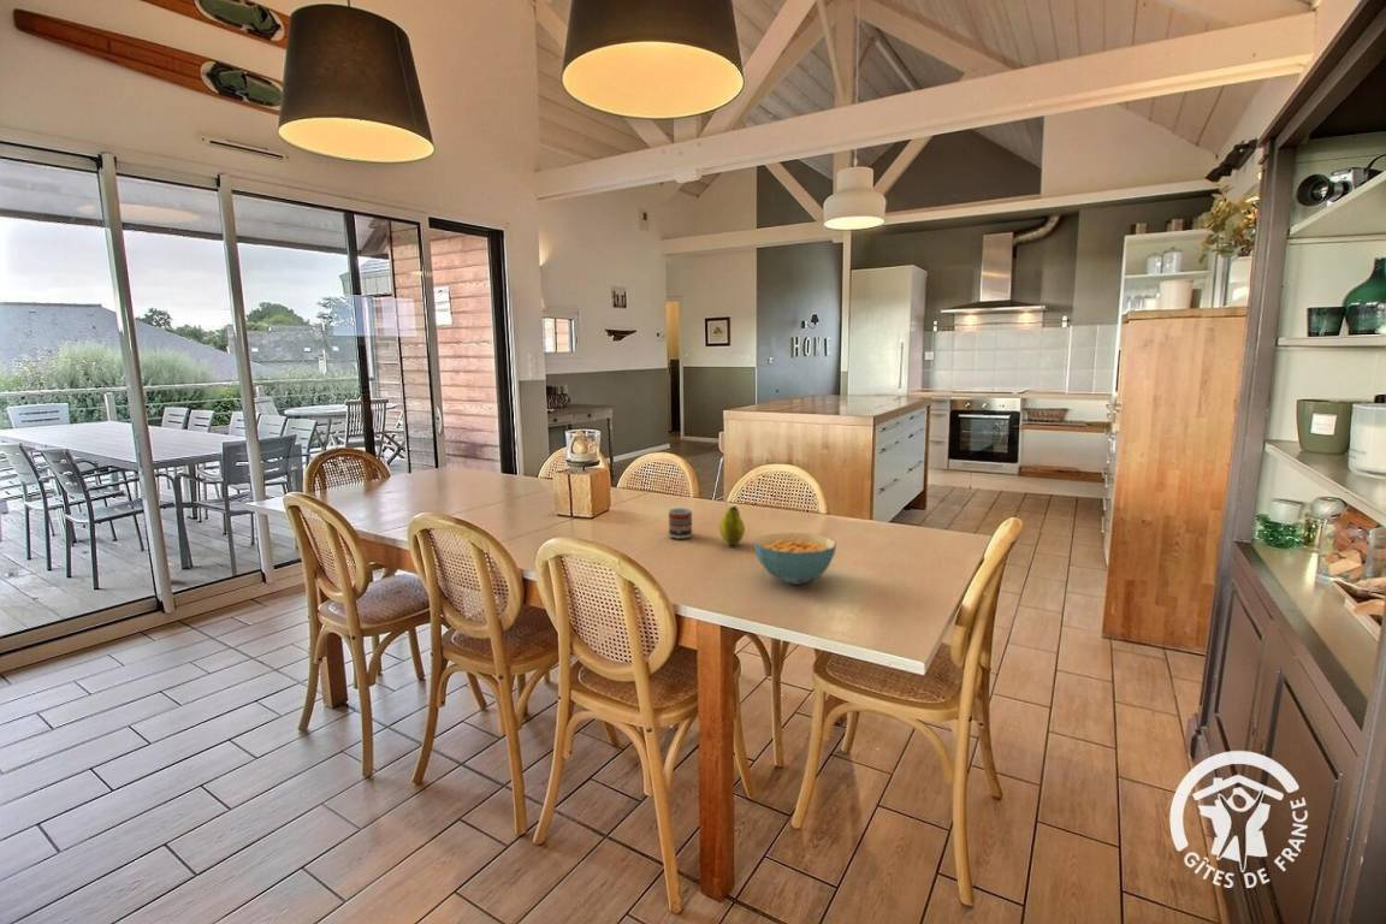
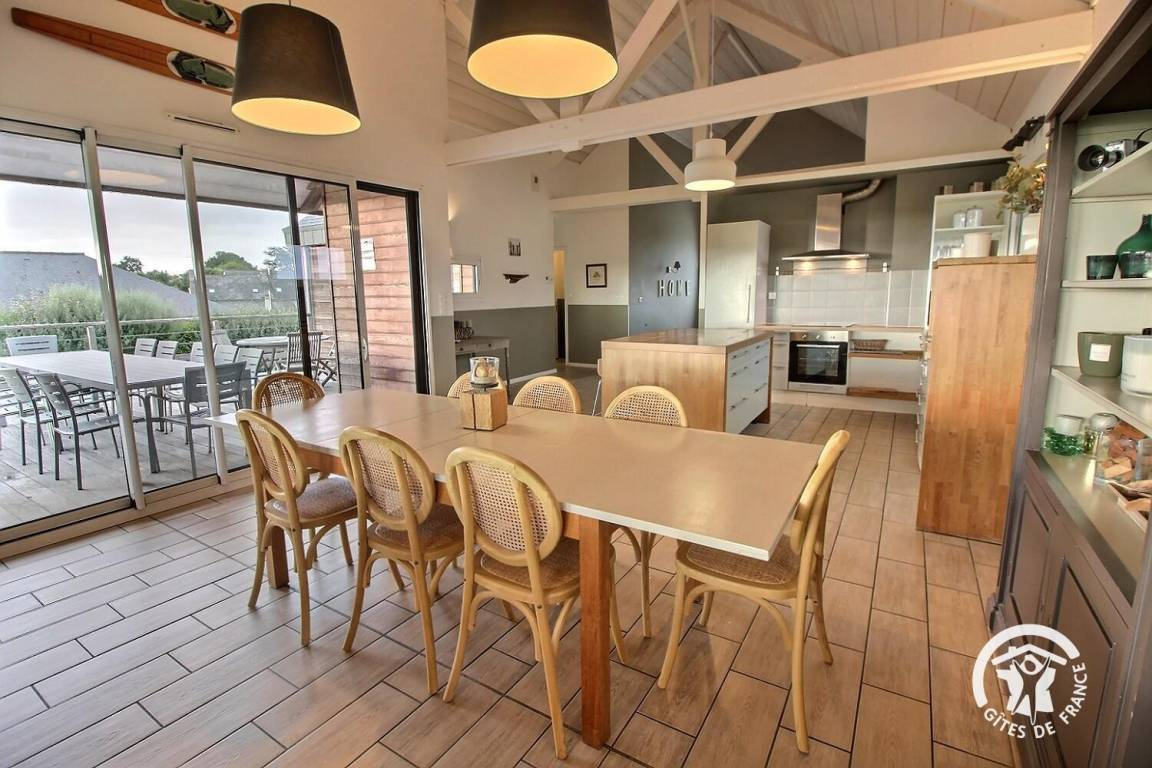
- fruit (732, 525)
- cup (679, 522)
- cereal bowl (794, 561)
